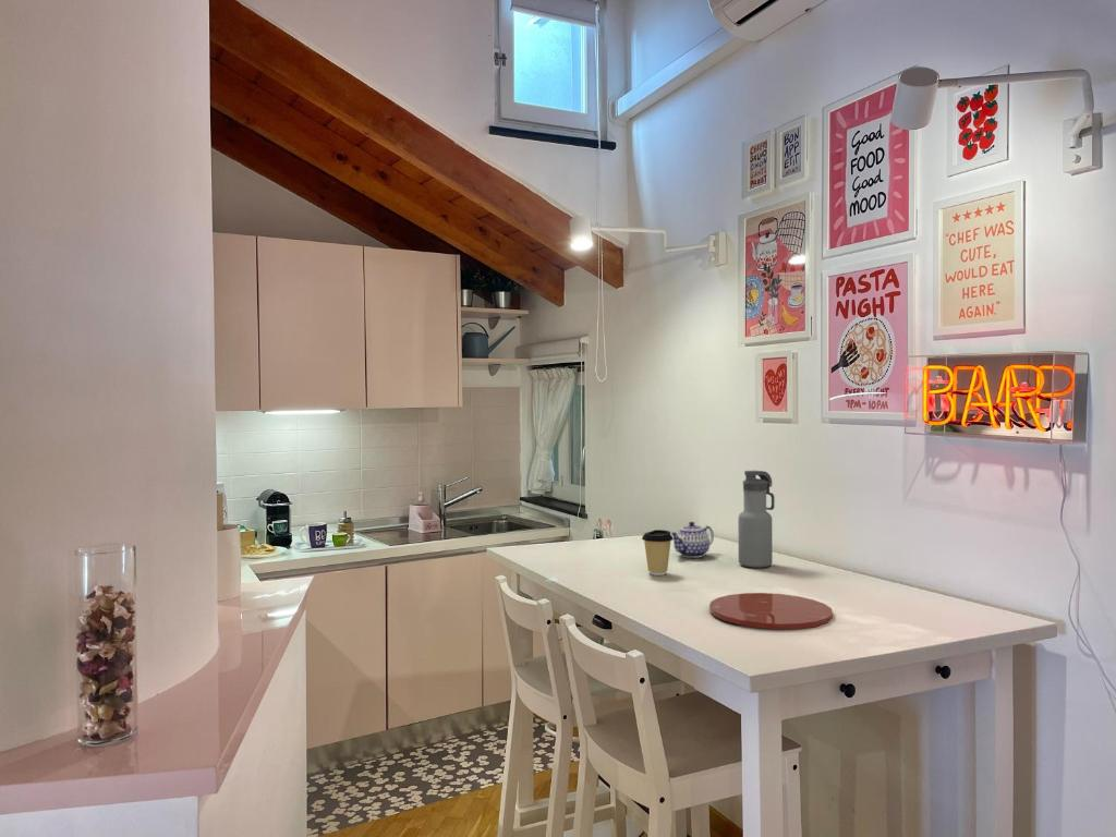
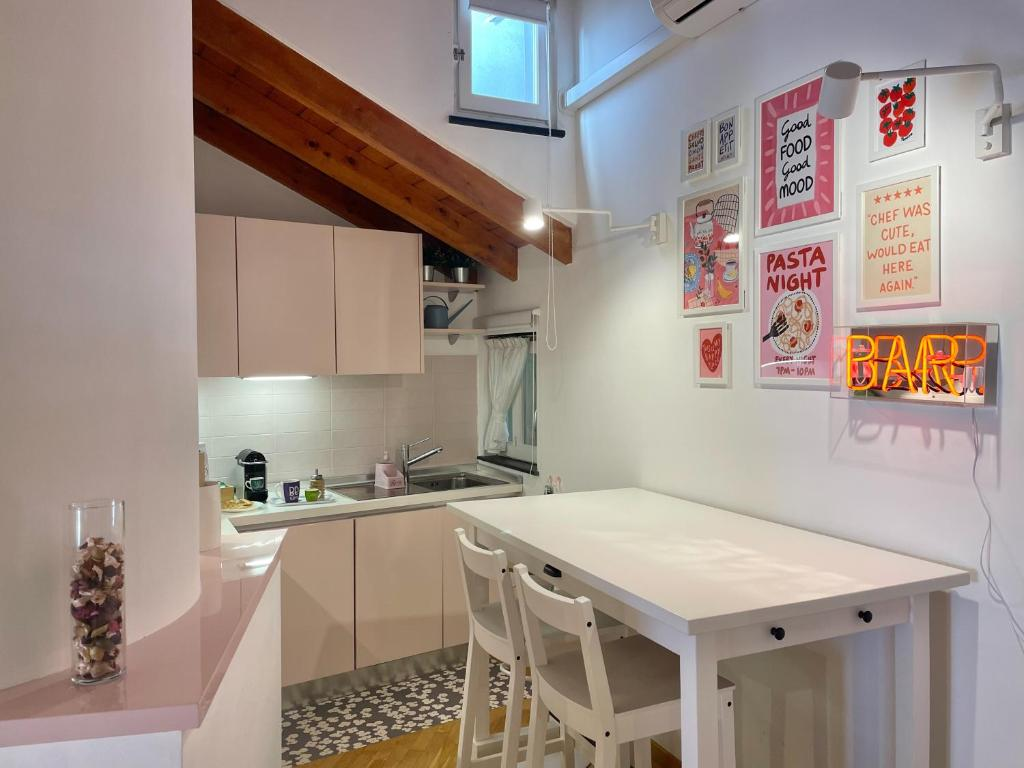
- water bottle (755, 518)
- coffee cup (657, 553)
- teapot (692, 538)
- plate (769, 609)
